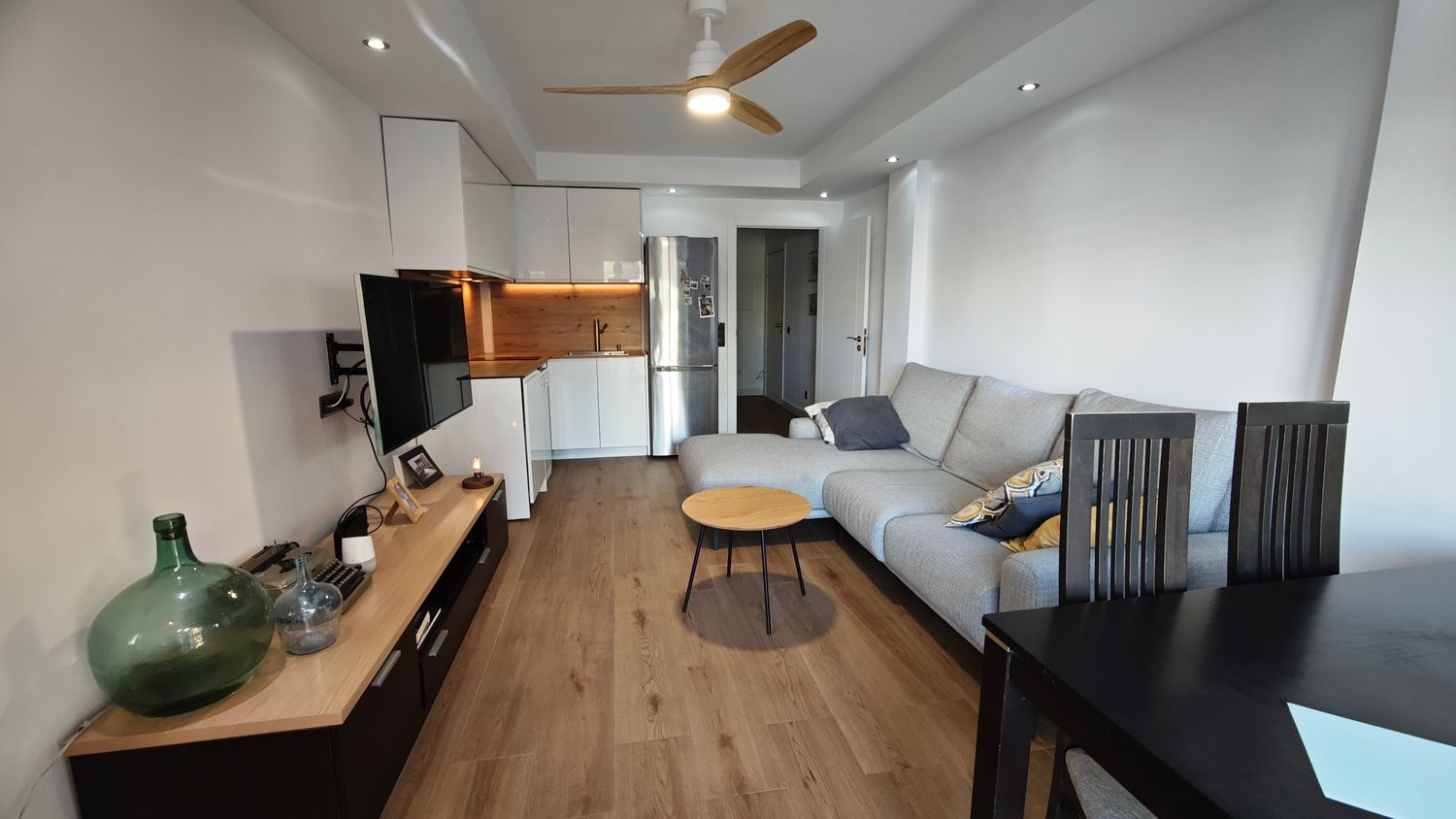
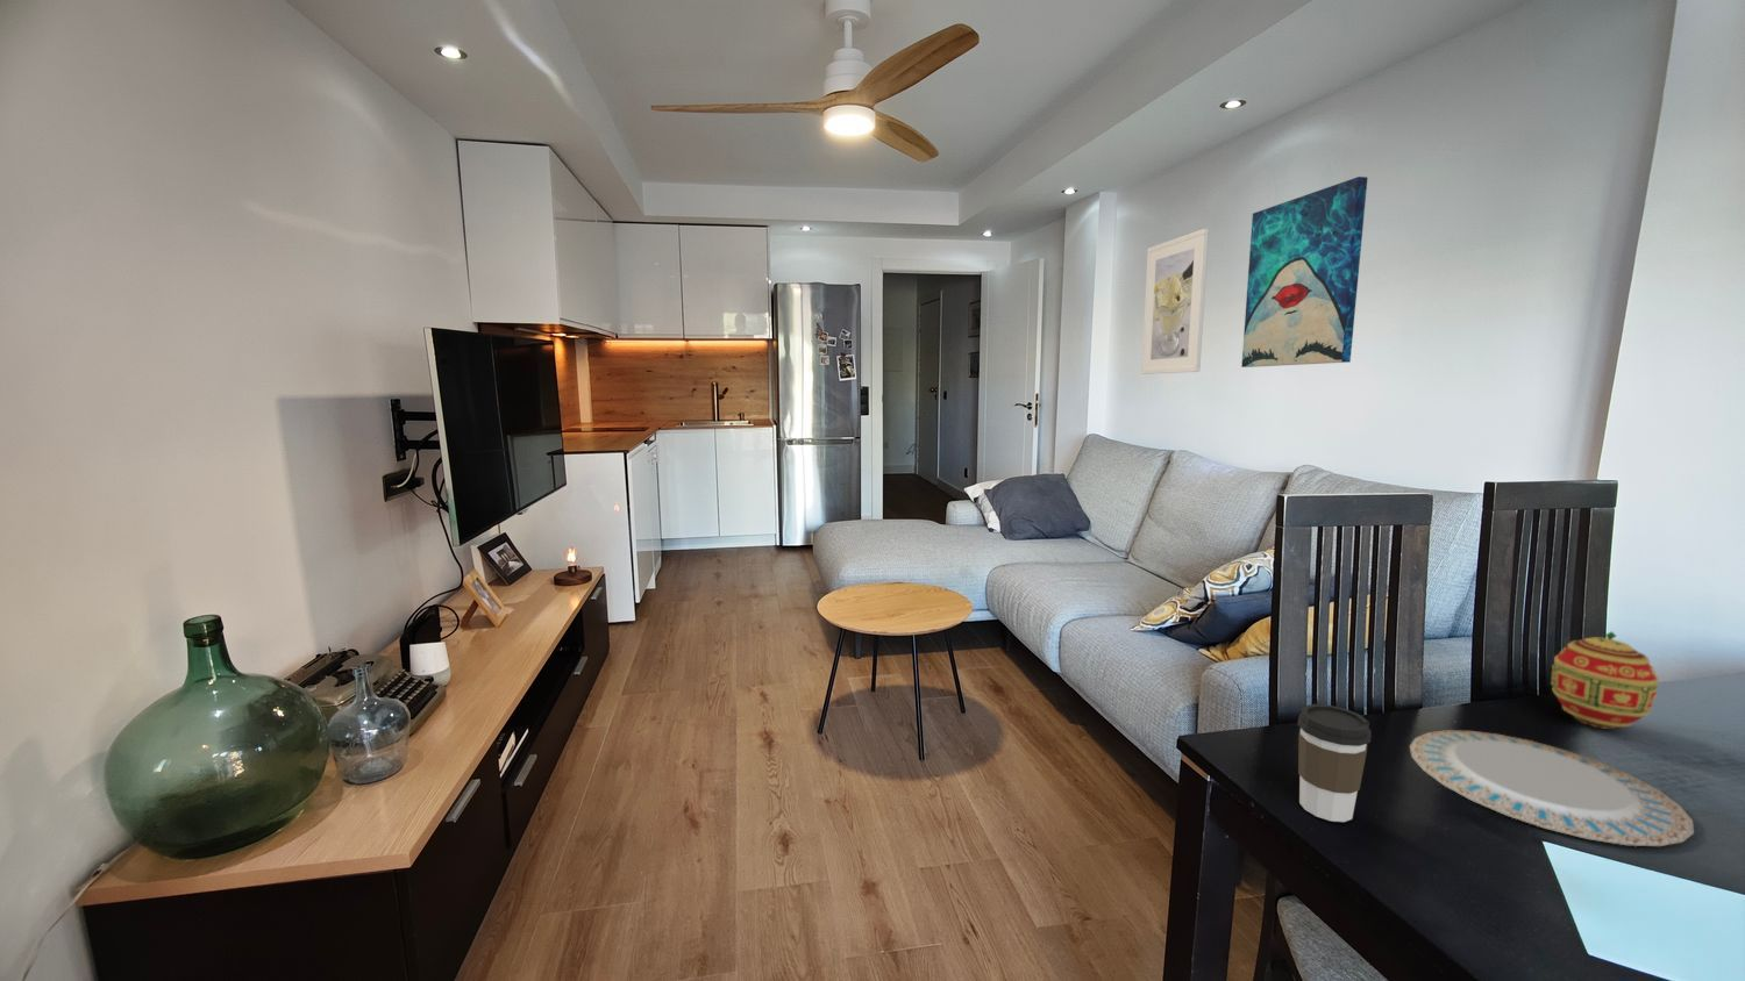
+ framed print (1171, 307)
+ chinaware (1538, 775)
+ decorative egg (1602, 678)
+ coffee cup (1329, 763)
+ wall art (1297, 281)
